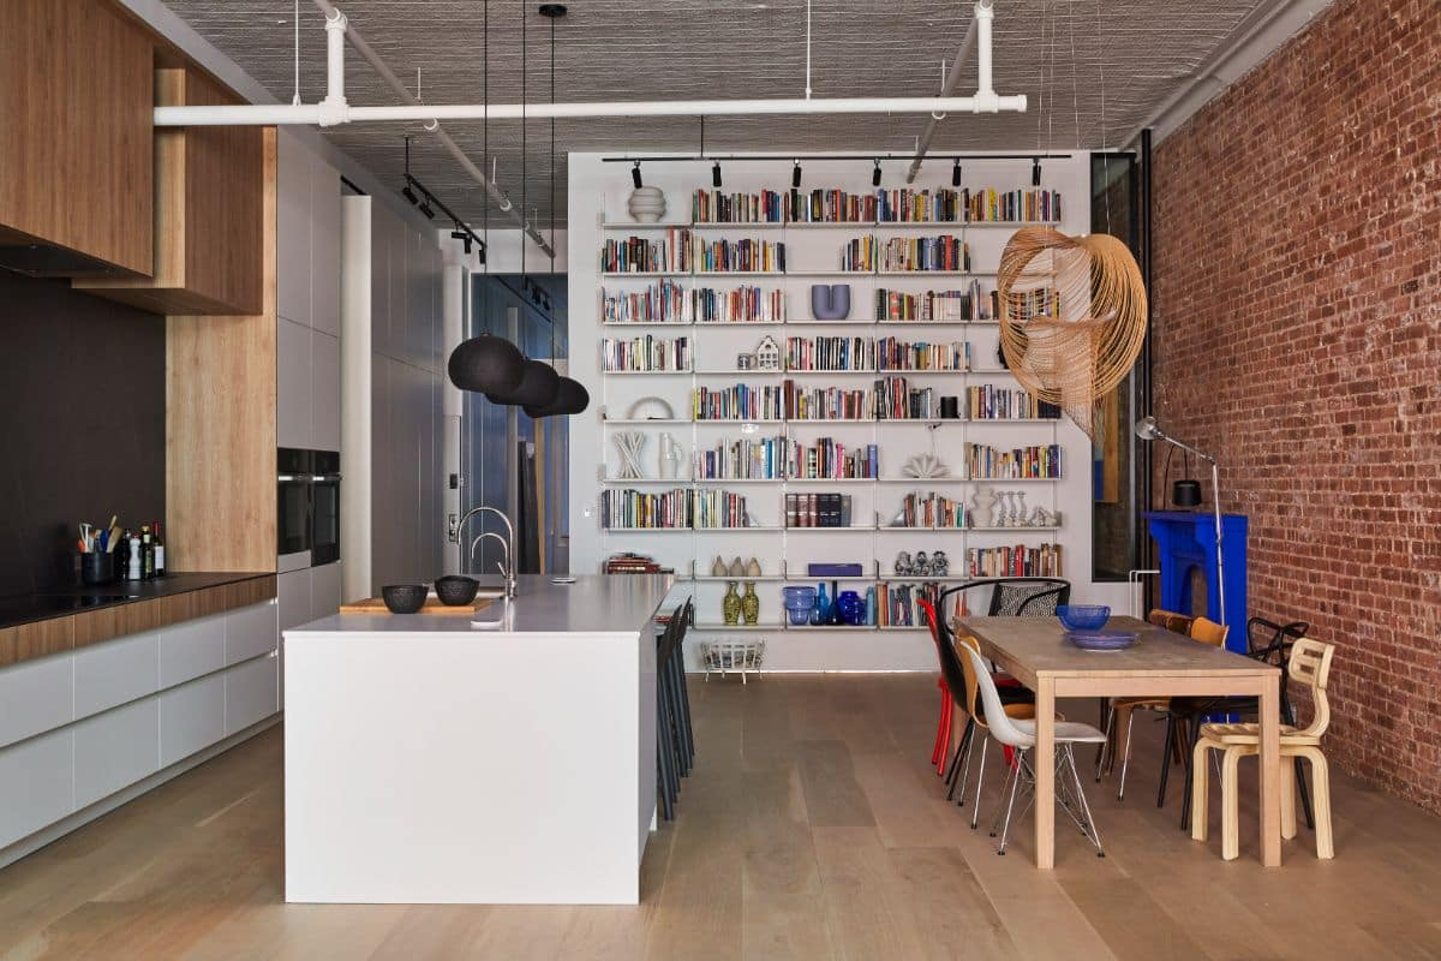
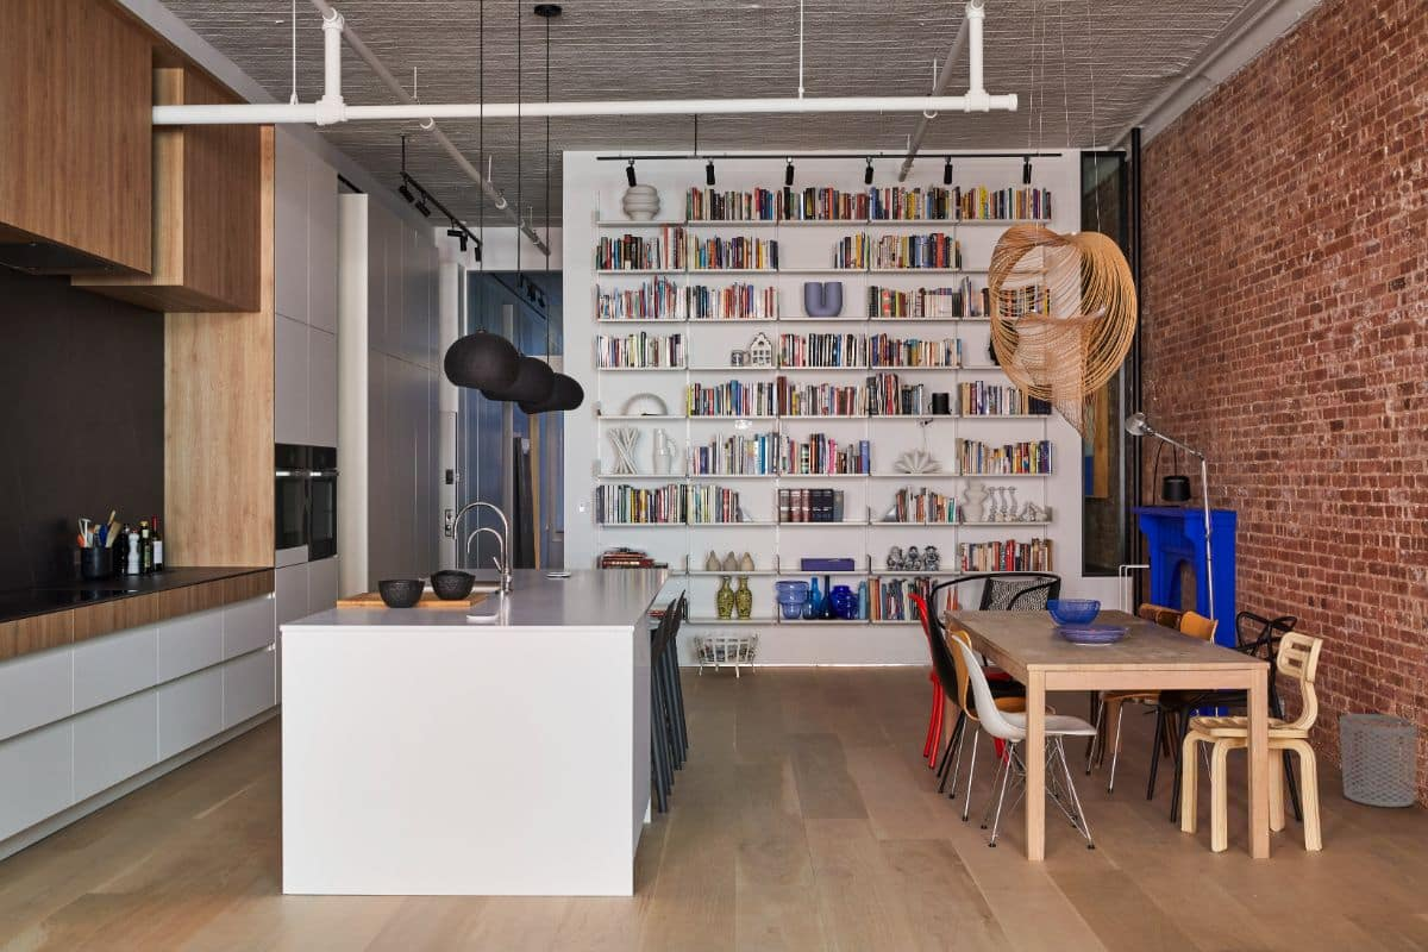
+ waste bin (1378, 759)
